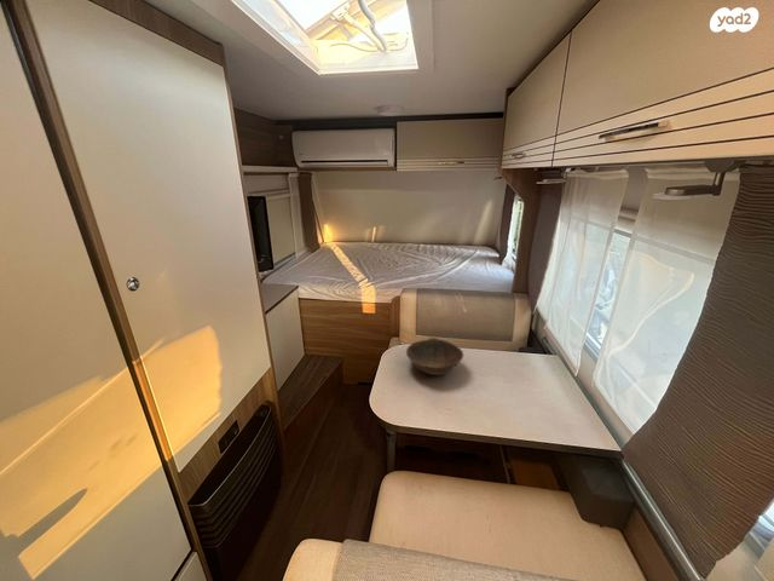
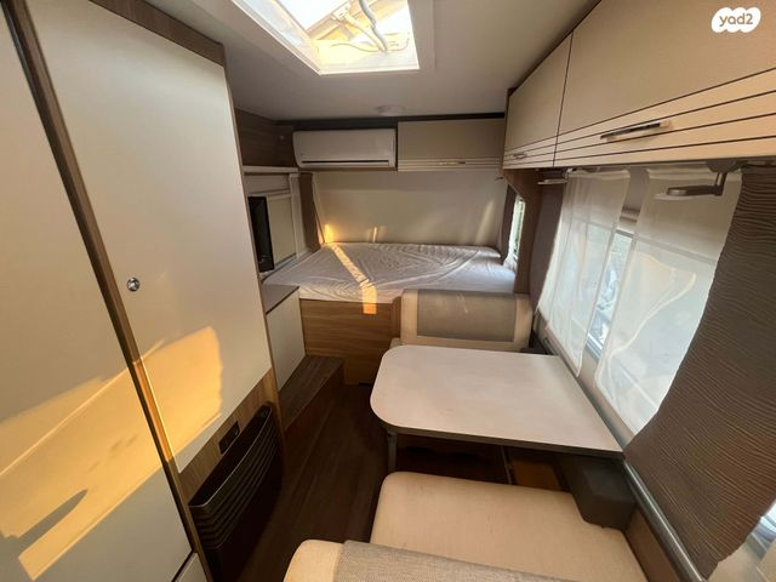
- bowl (433, 359)
